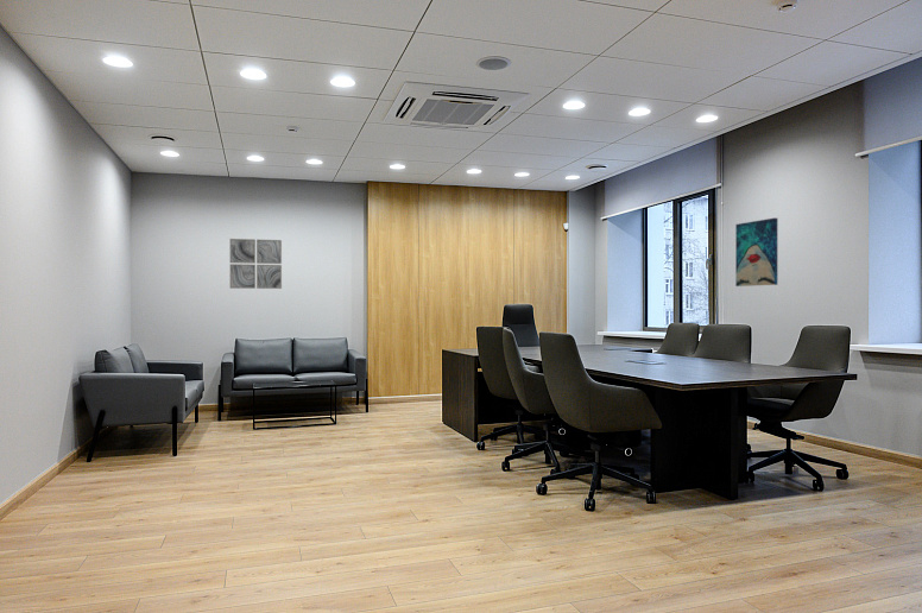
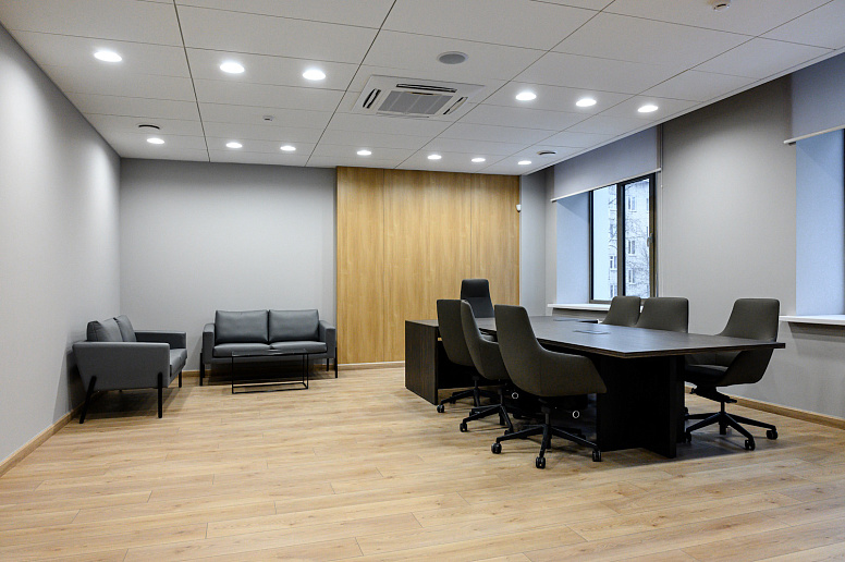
- wall art (254, 263)
- wall art (756, 253)
